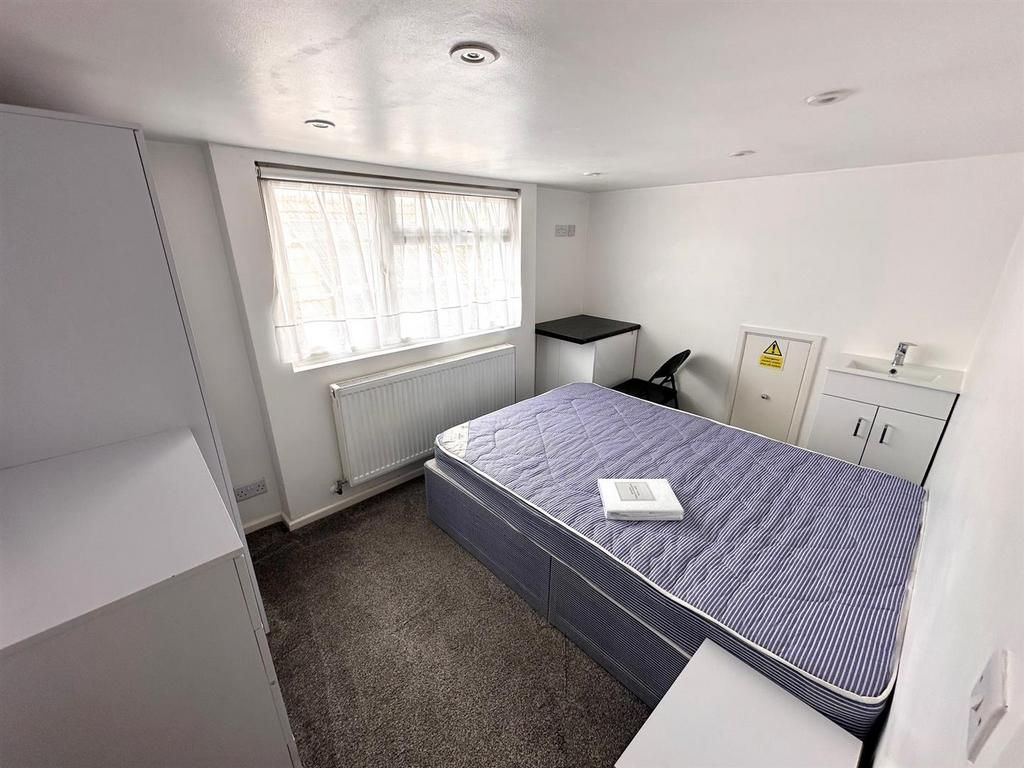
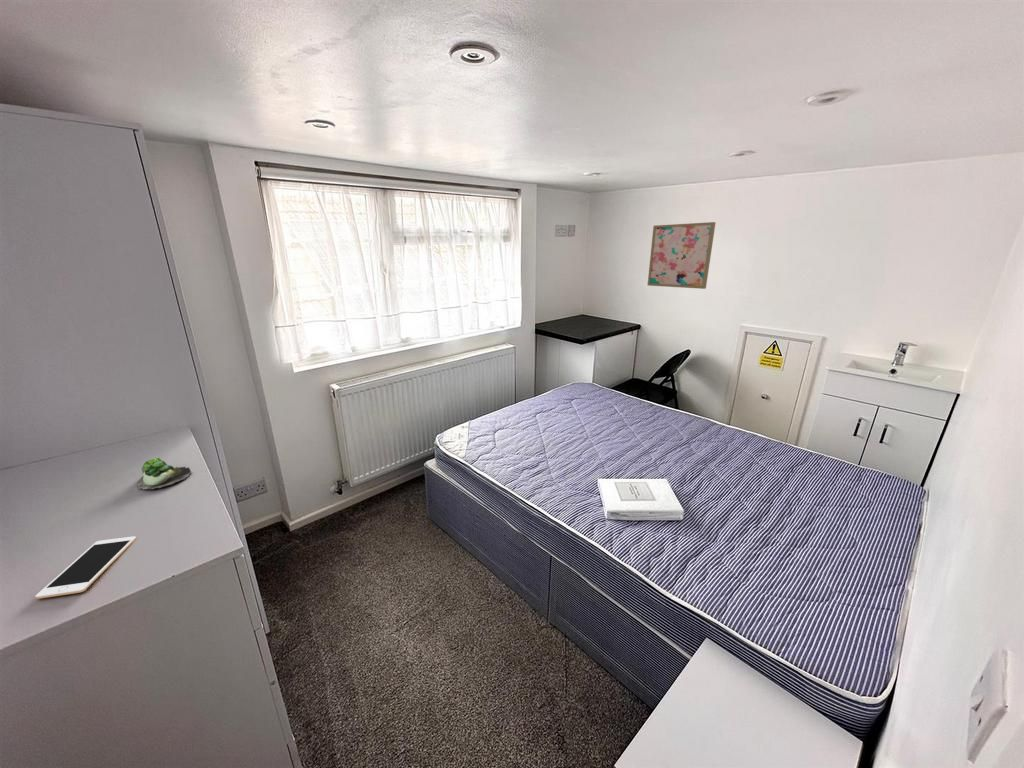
+ cell phone (90, 564)
+ succulent plant (162, 468)
+ wall art (679, 256)
